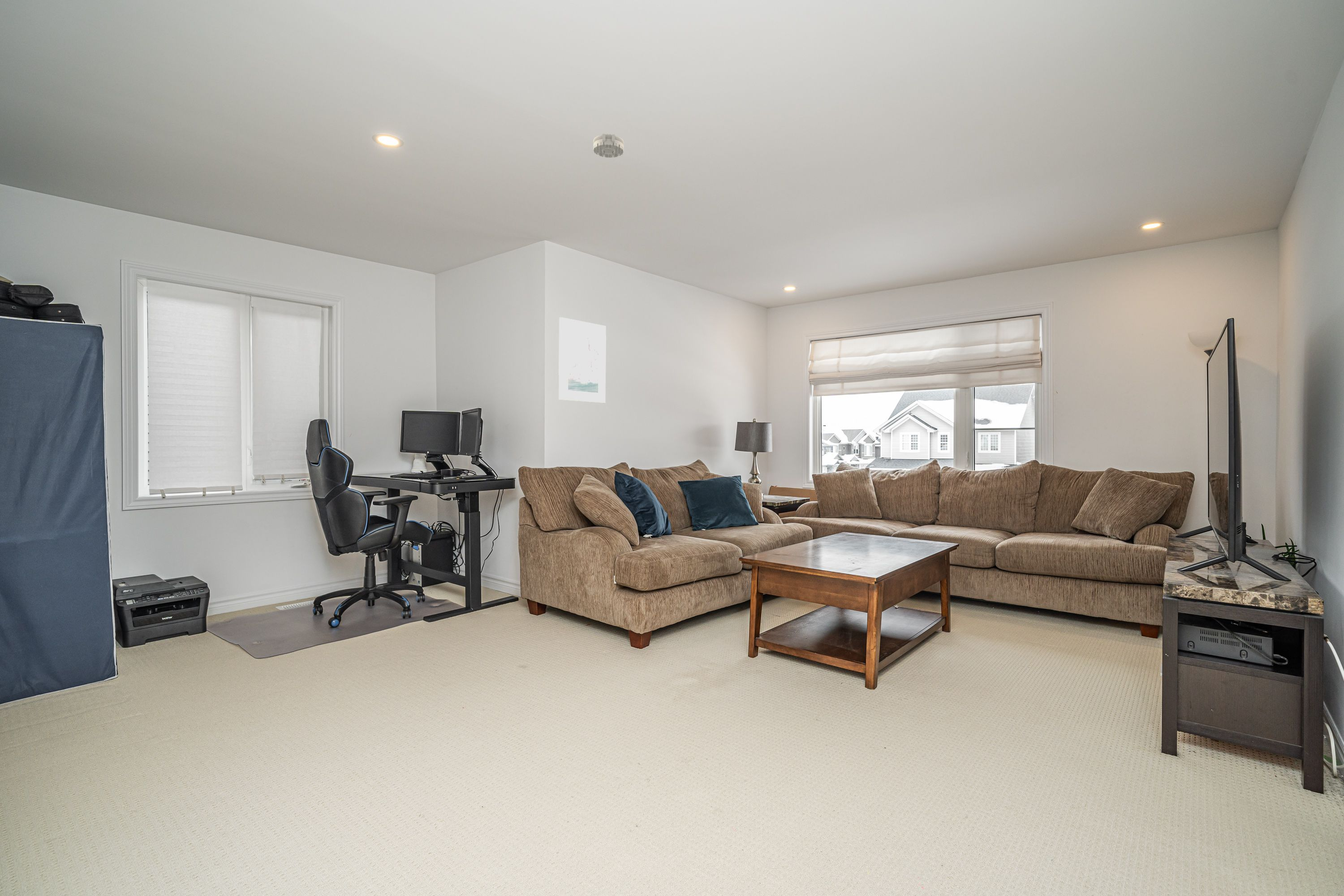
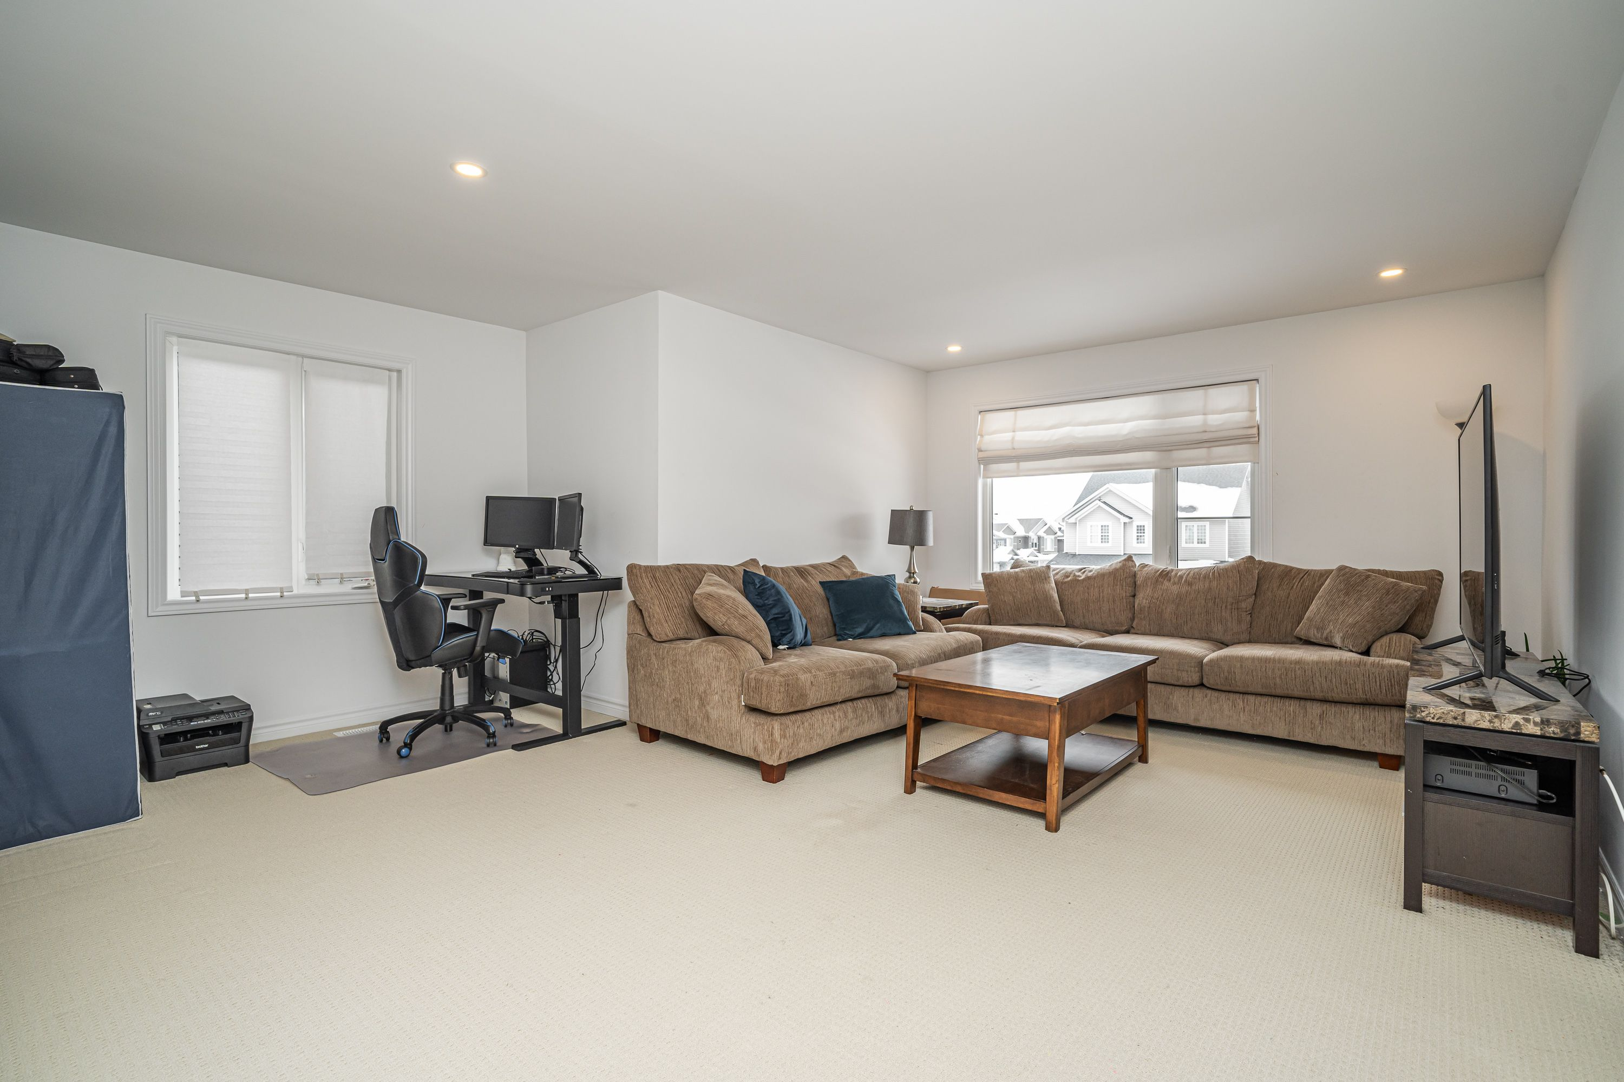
- smoke detector (608, 145)
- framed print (583, 362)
